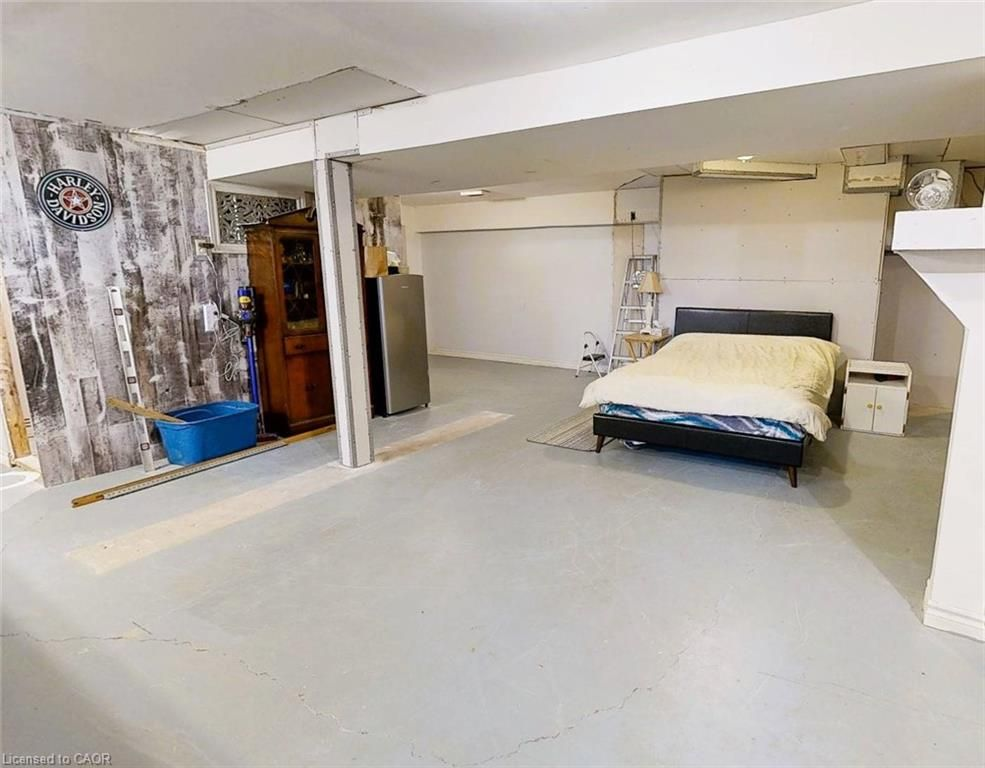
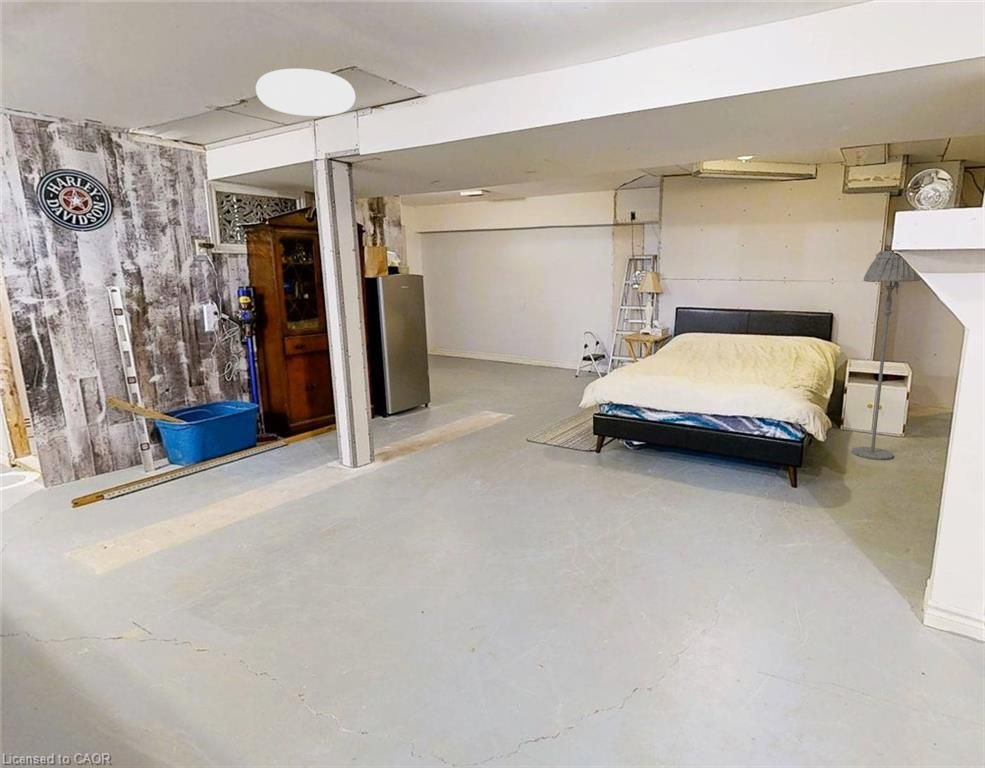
+ ceiling light (306, 94)
+ floor lamp (883, 355)
